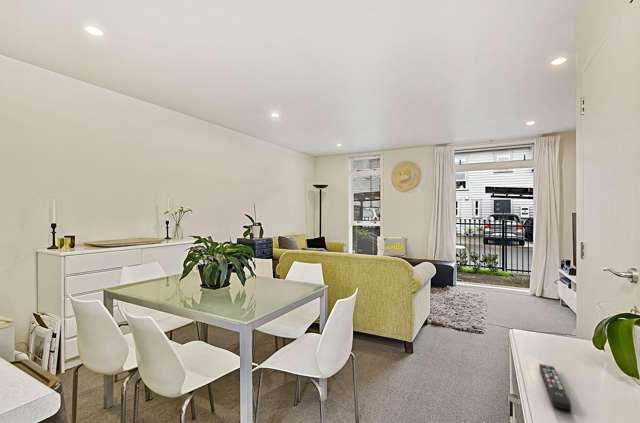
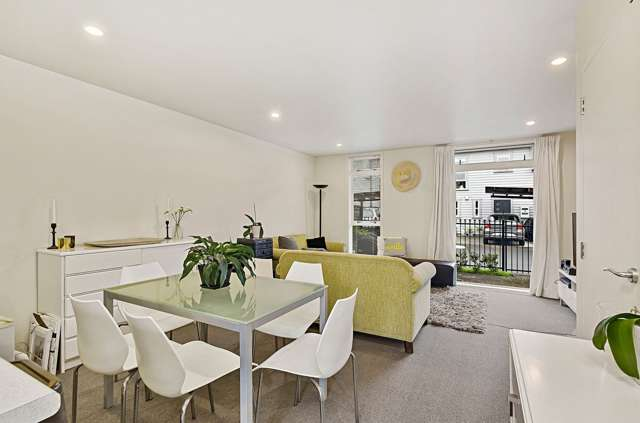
- remote control (553, 384)
